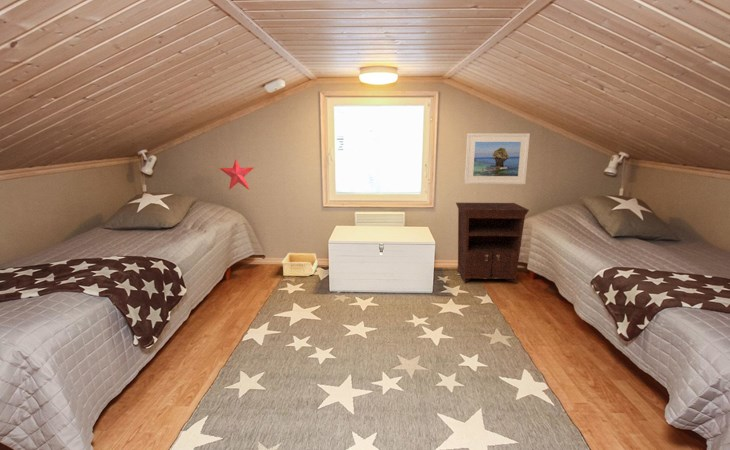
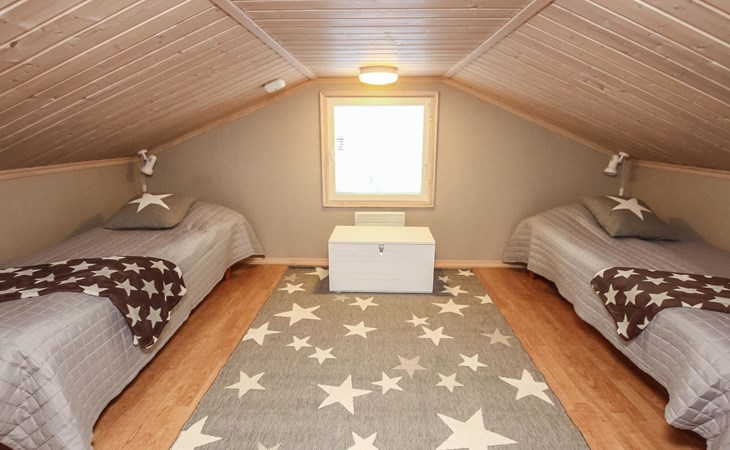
- storage bin (300, 264)
- nightstand (487, 242)
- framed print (496, 159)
- decorative star (237, 174)
